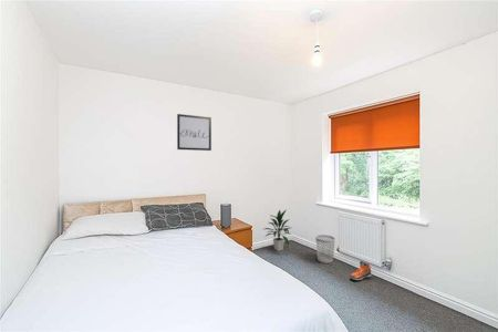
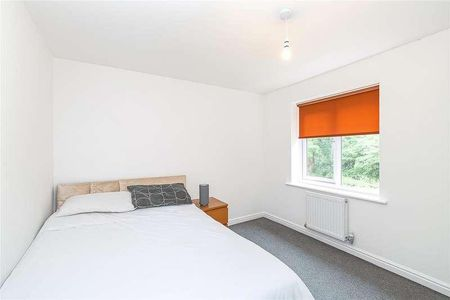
- indoor plant (278, 229)
- wall art (195, 133)
- sneaker (360, 269)
- wastebasket (324, 248)
